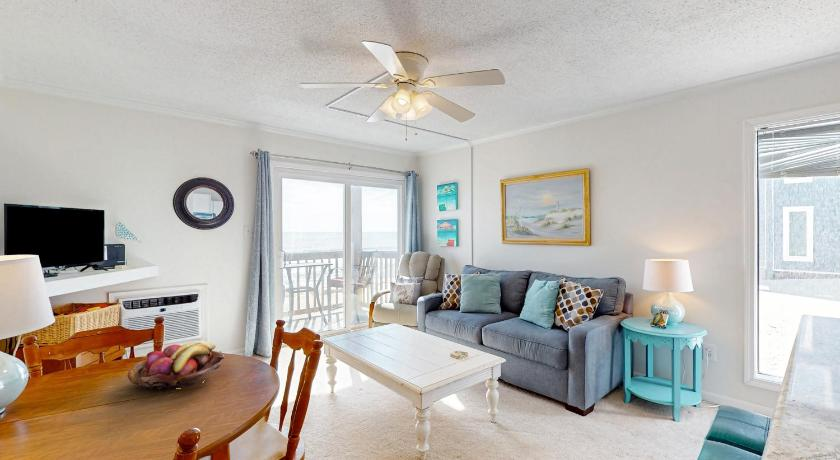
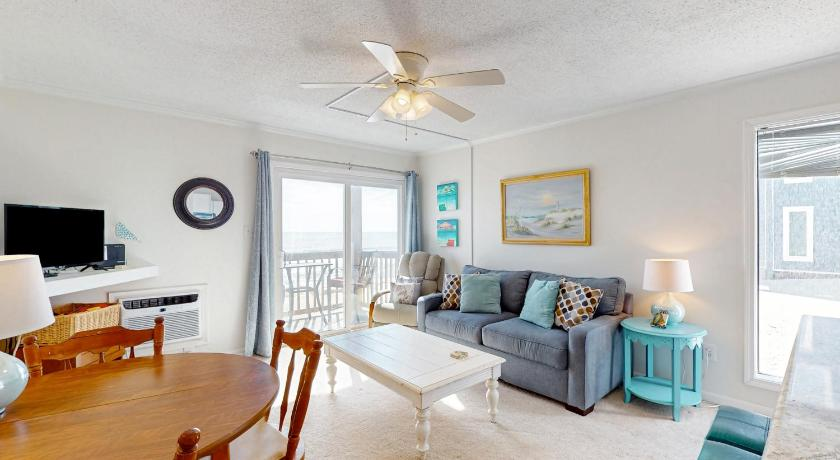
- fruit basket (179, 362)
